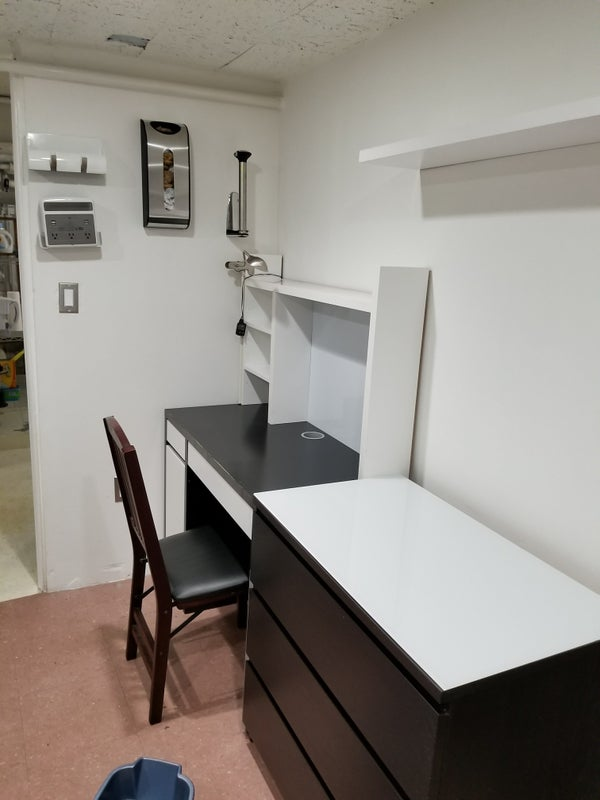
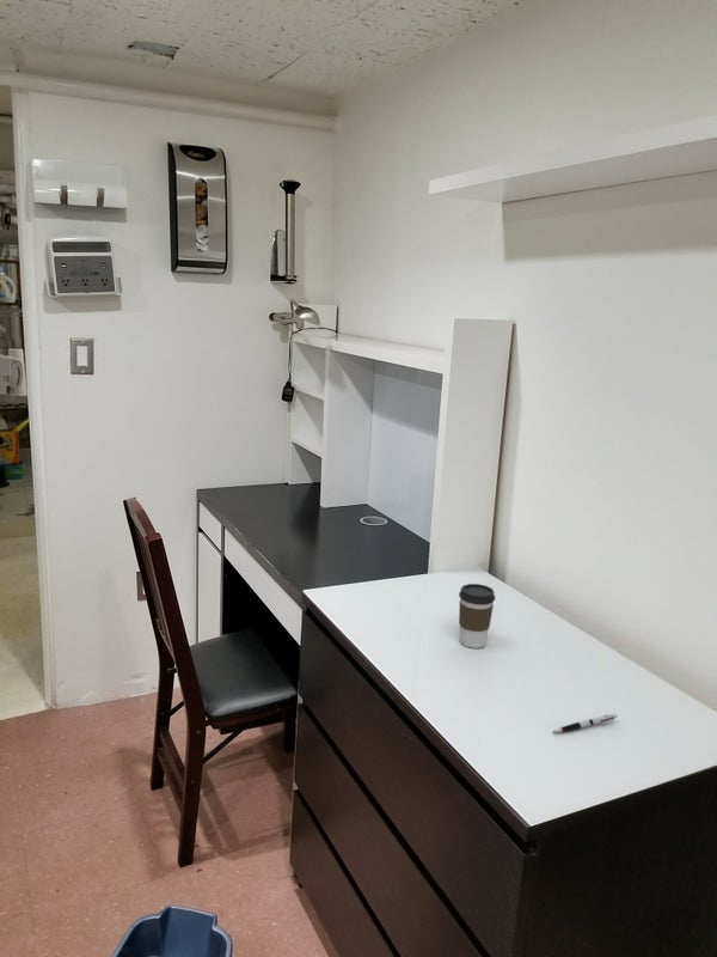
+ pen (584, 724)
+ coffee cup (474, 616)
